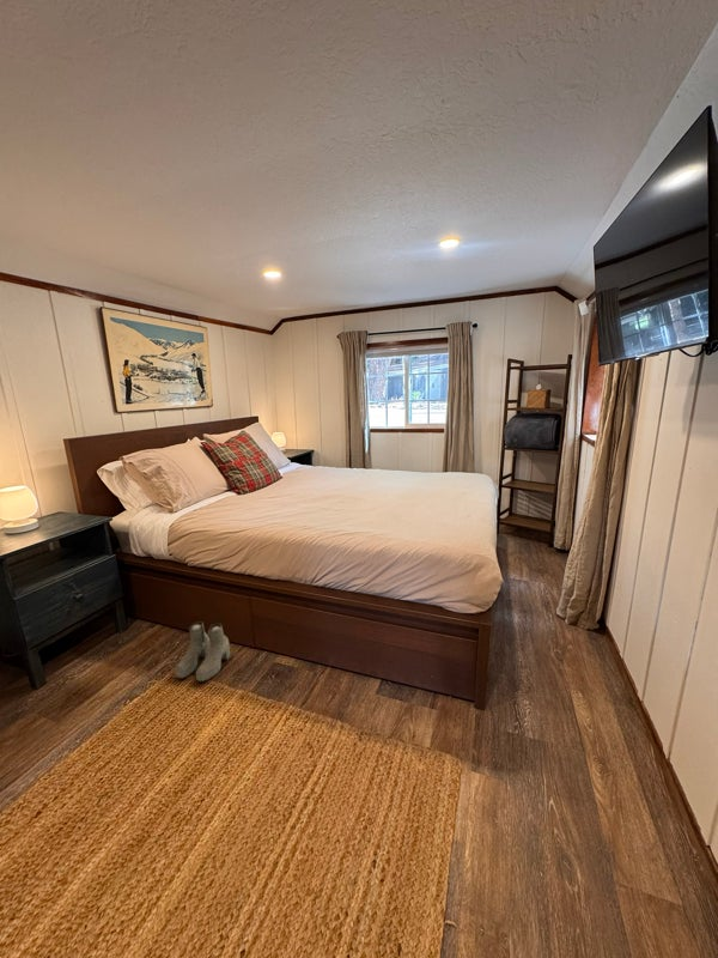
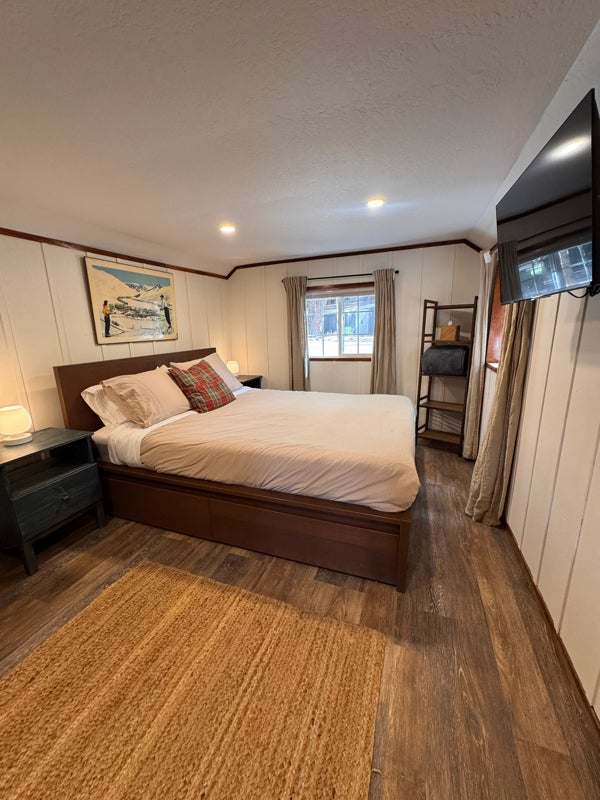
- boots (202, 648)
